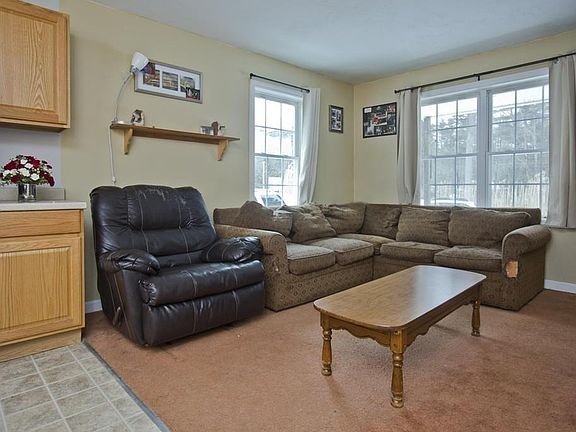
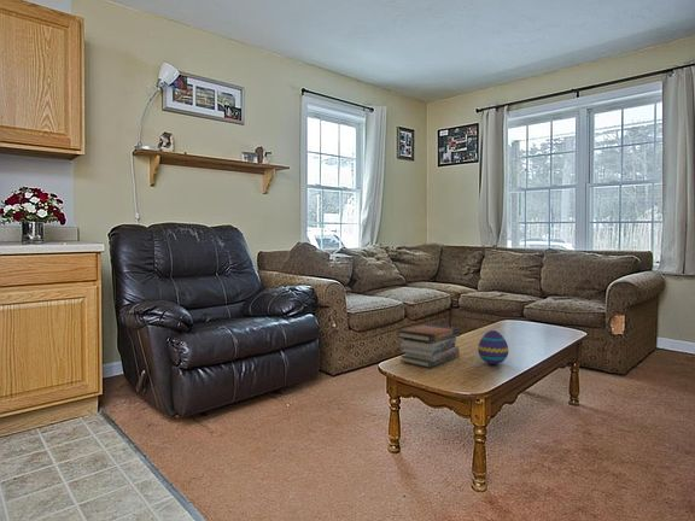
+ book stack (428, 344)
+ decorative egg (492, 346)
